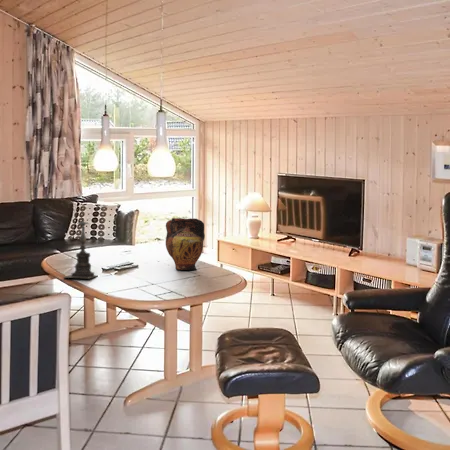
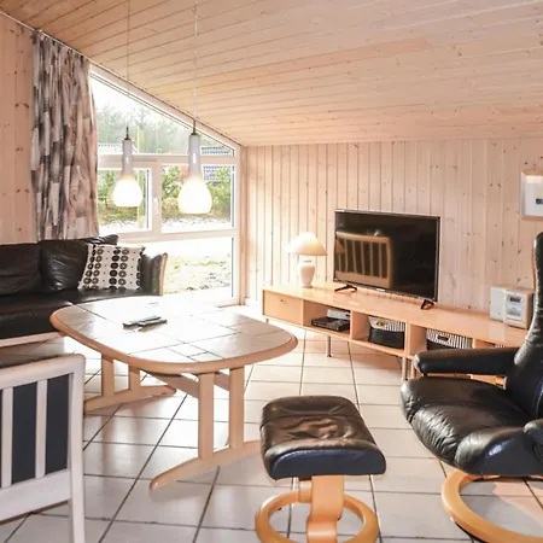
- vase (185, 243)
- candle holder (82, 244)
